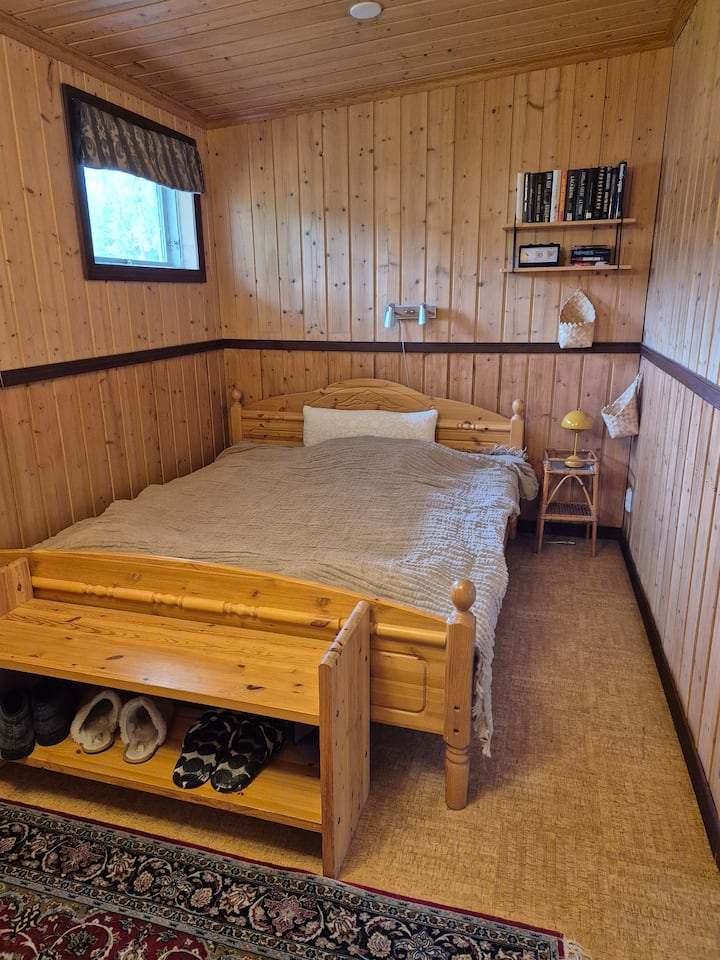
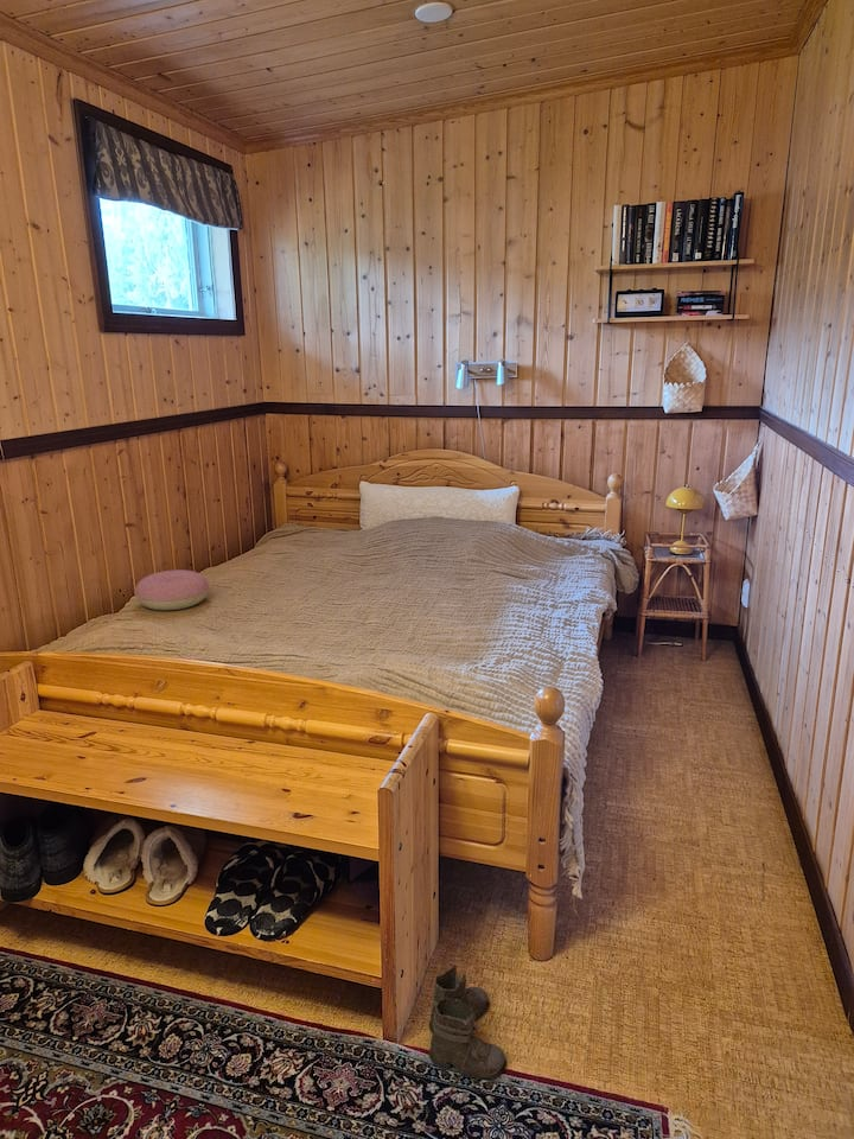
+ cushion (172, 588)
+ boots (465, 1017)
